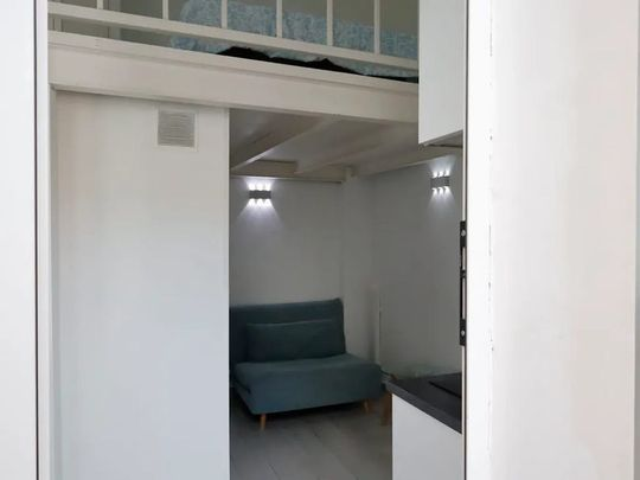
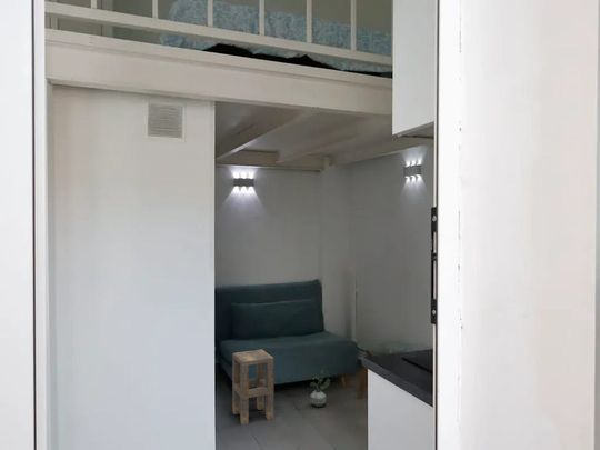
+ potted plant (320, 388)
+ side table (252, 386)
